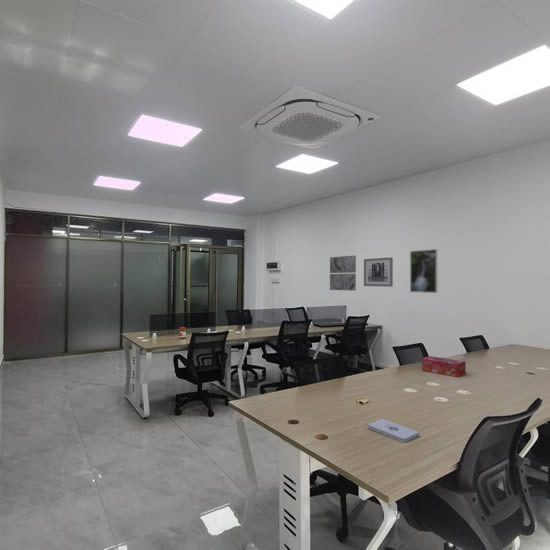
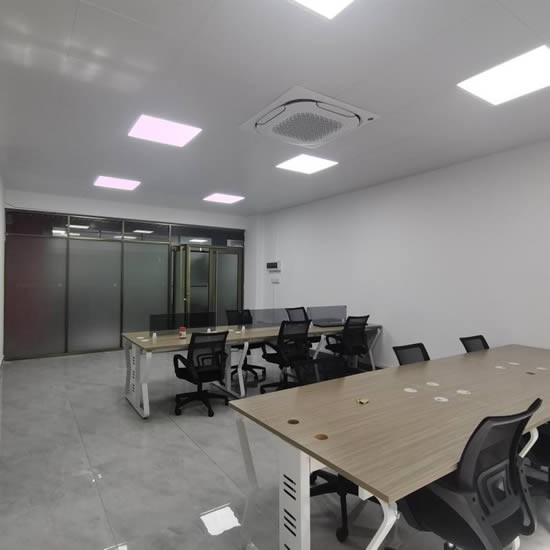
- notepad (392, 429)
- wall art (342, 272)
- tissue box (443, 365)
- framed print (423, 271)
- wall art (377, 272)
